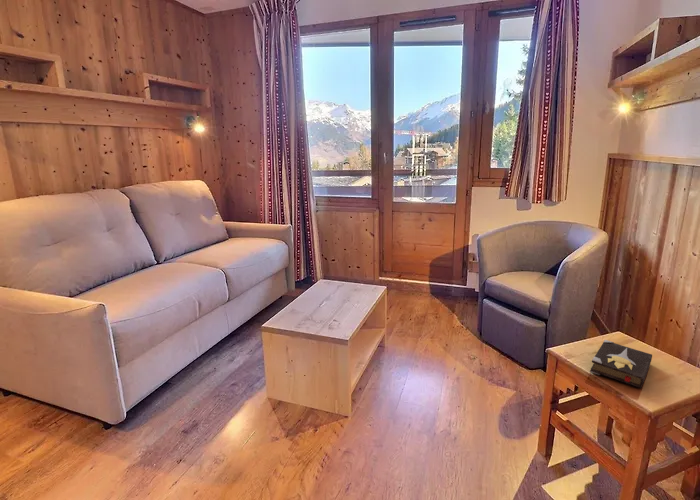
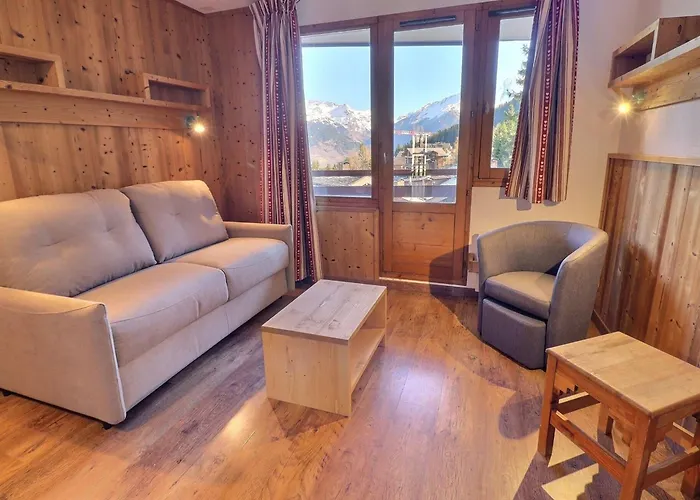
- hardback book (621, 361)
